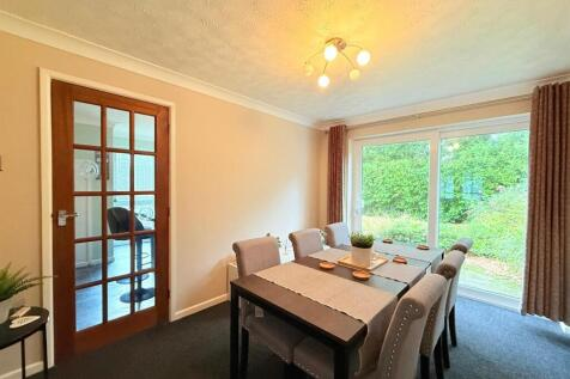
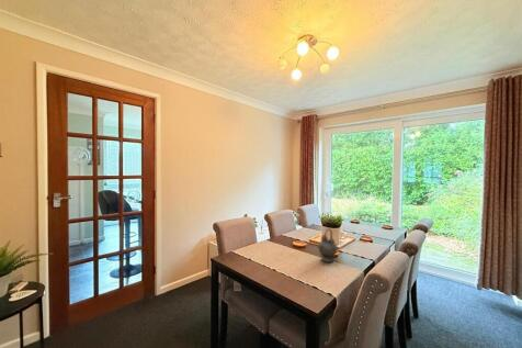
+ teapot (326, 245)
